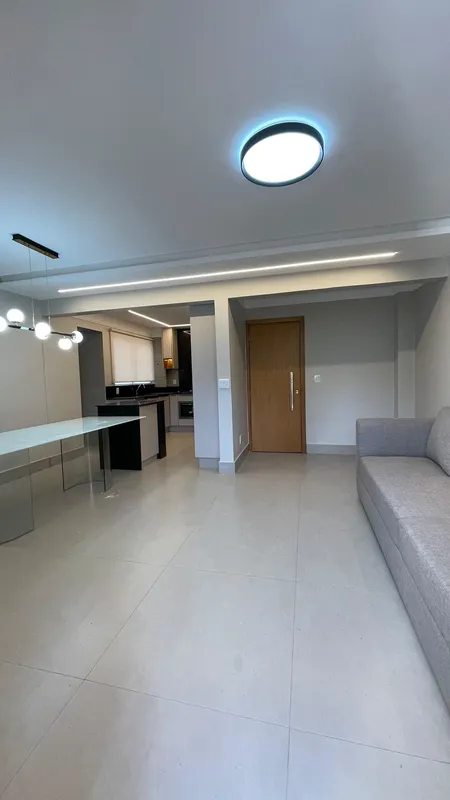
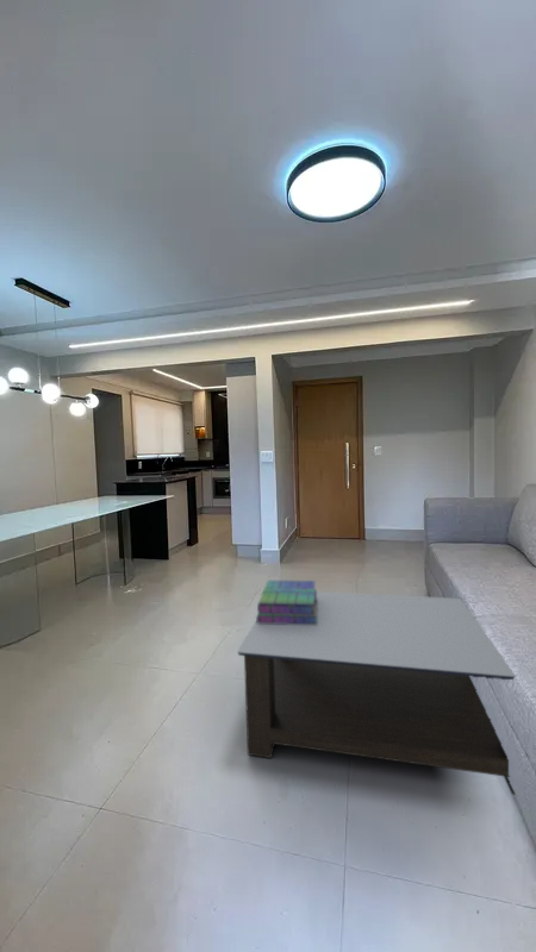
+ stack of books (288, 599)
+ coffee table (378, 669)
